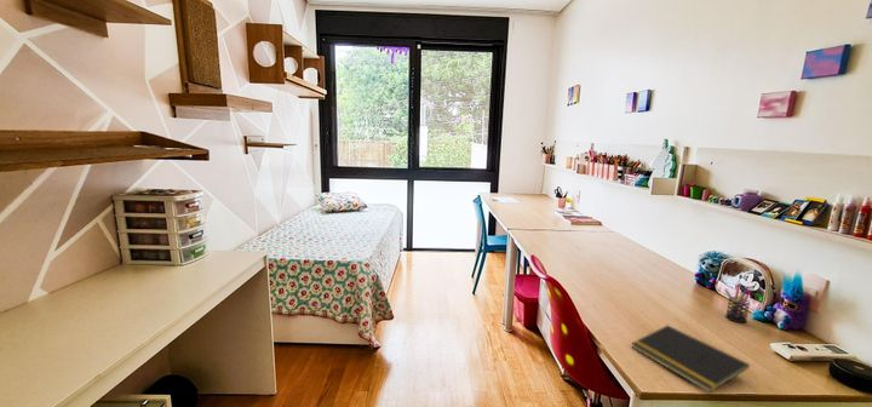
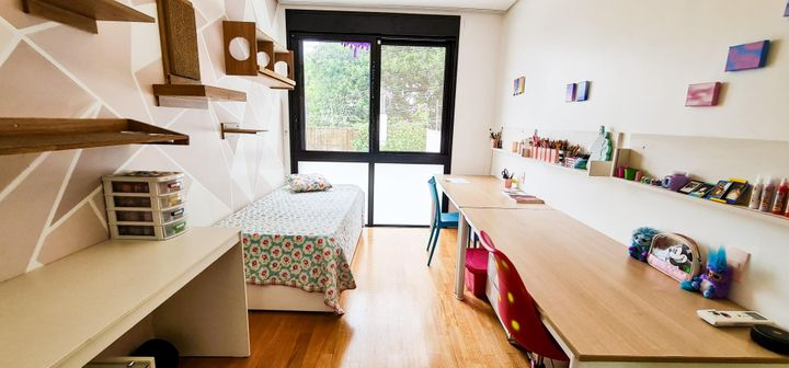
- notepad (685, 354)
- pen holder (735, 302)
